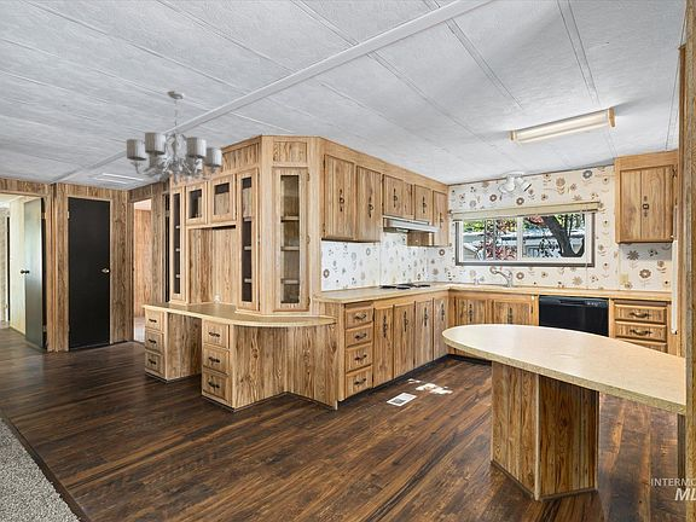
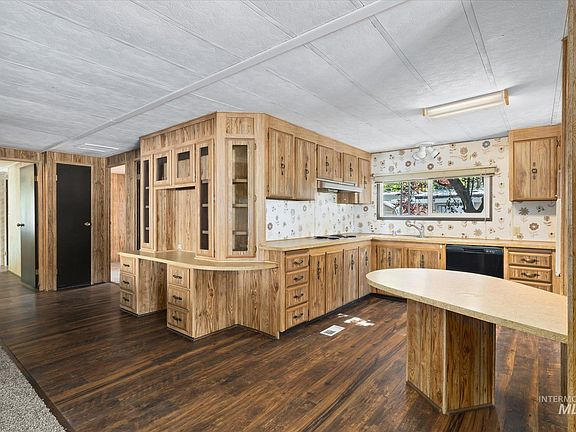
- chandelier (175, 139)
